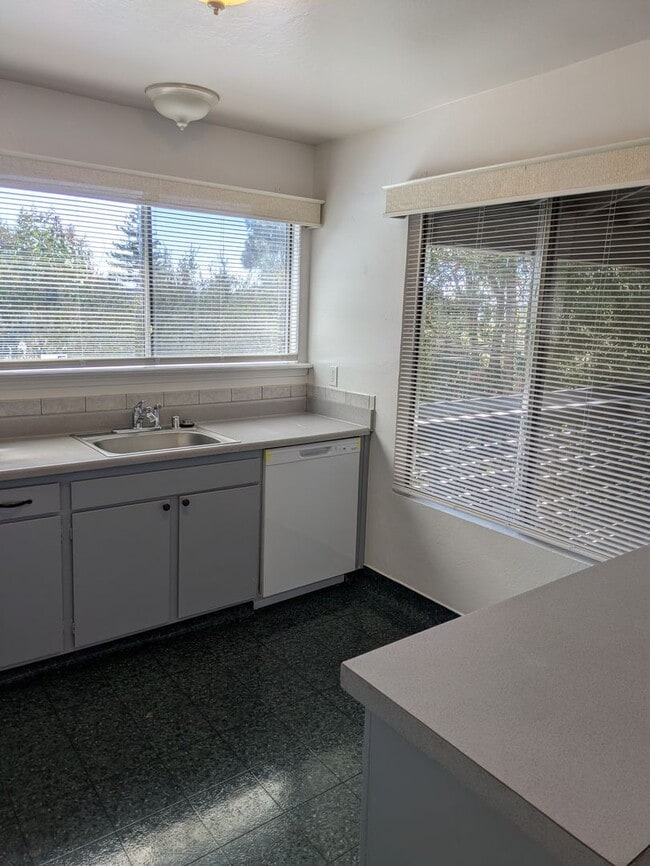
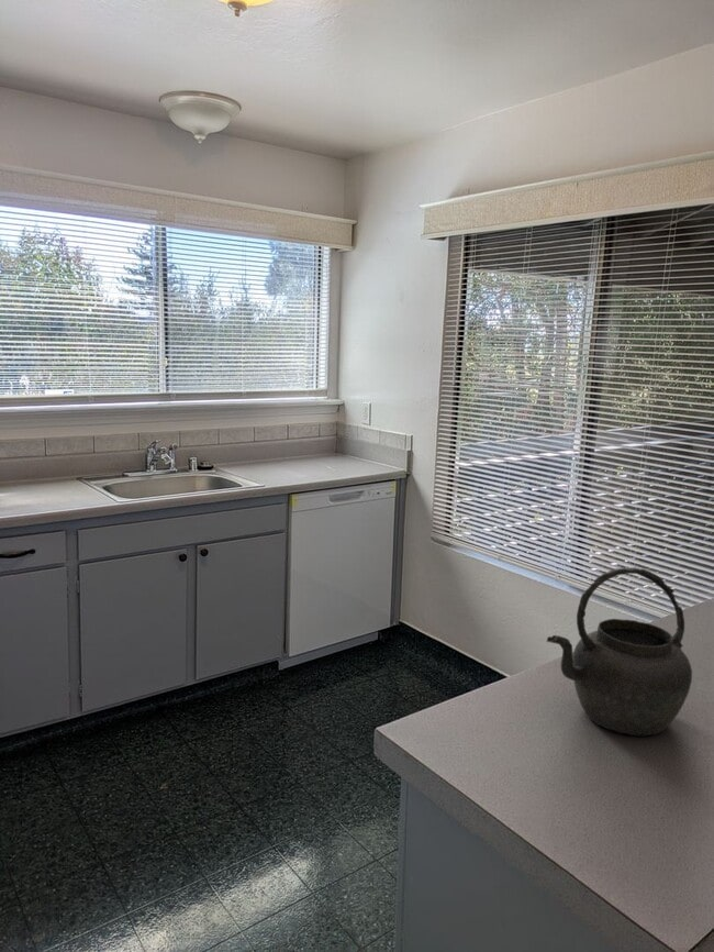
+ kettle (616, 645)
